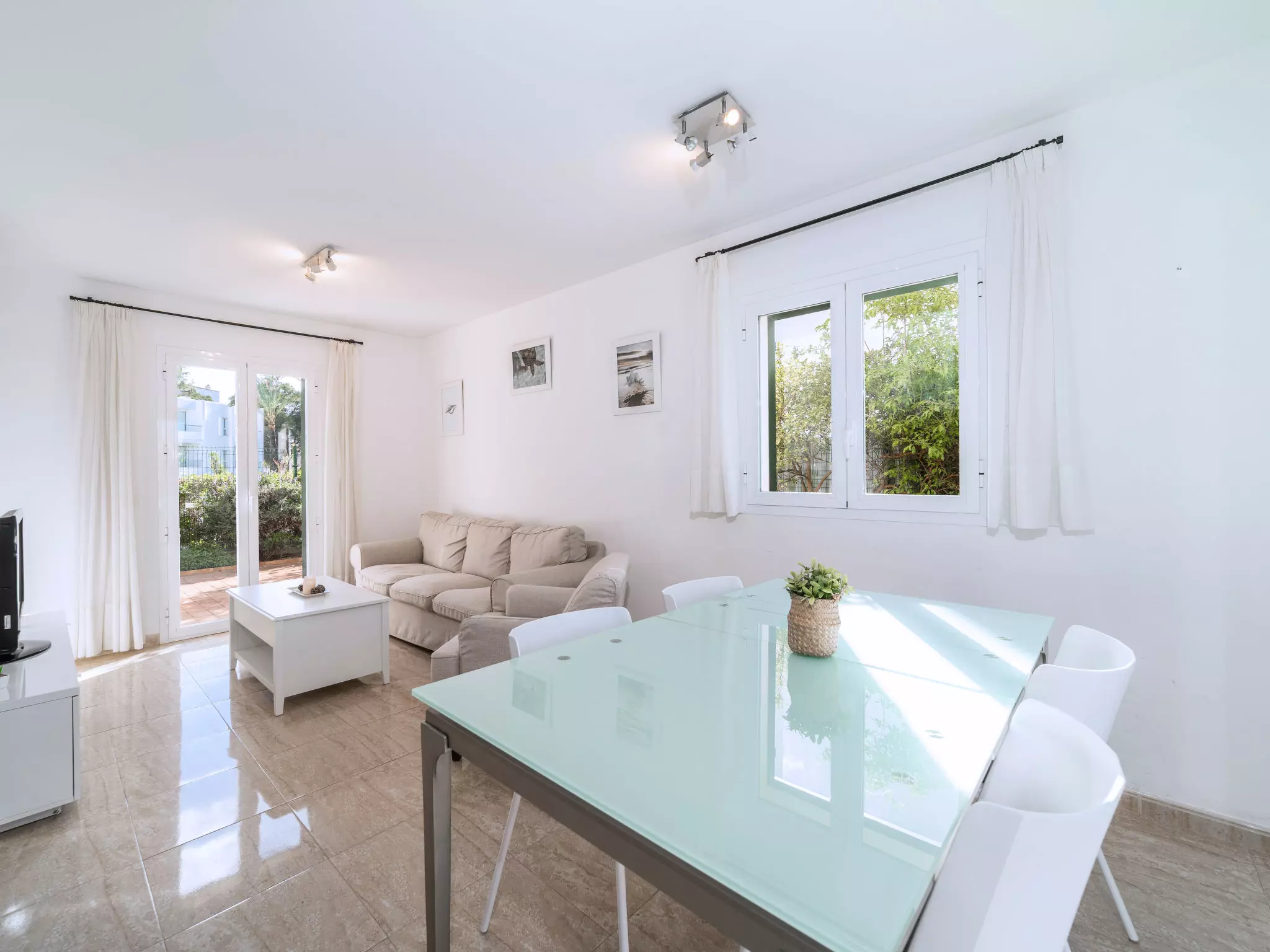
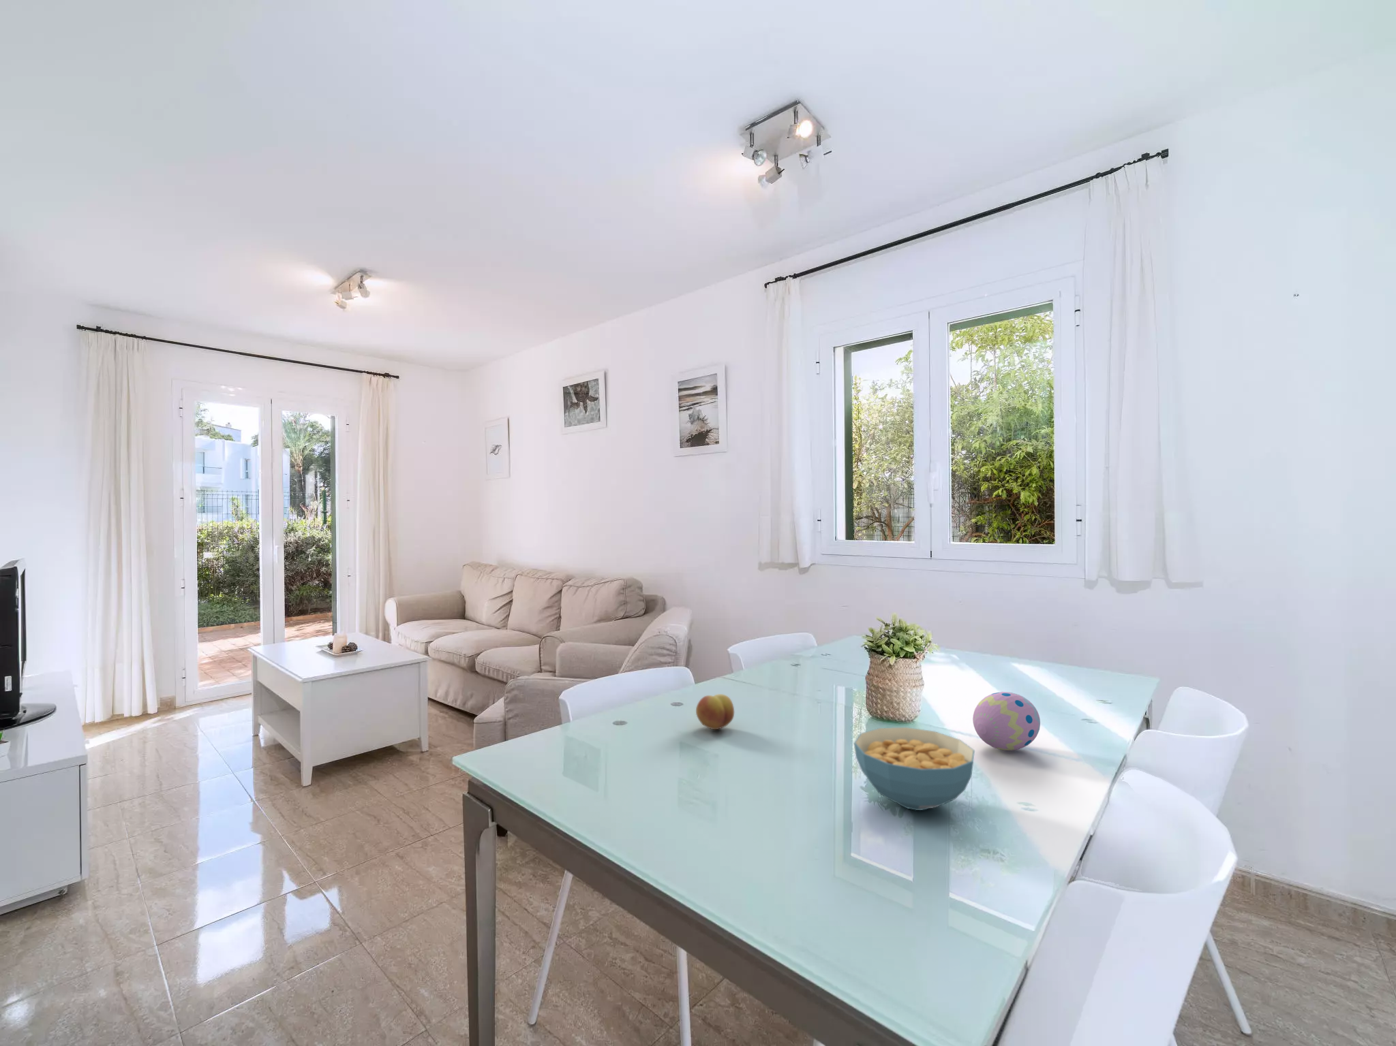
+ fruit (716, 712)
+ cereal bowl (913, 775)
+ decorative egg (1006, 721)
